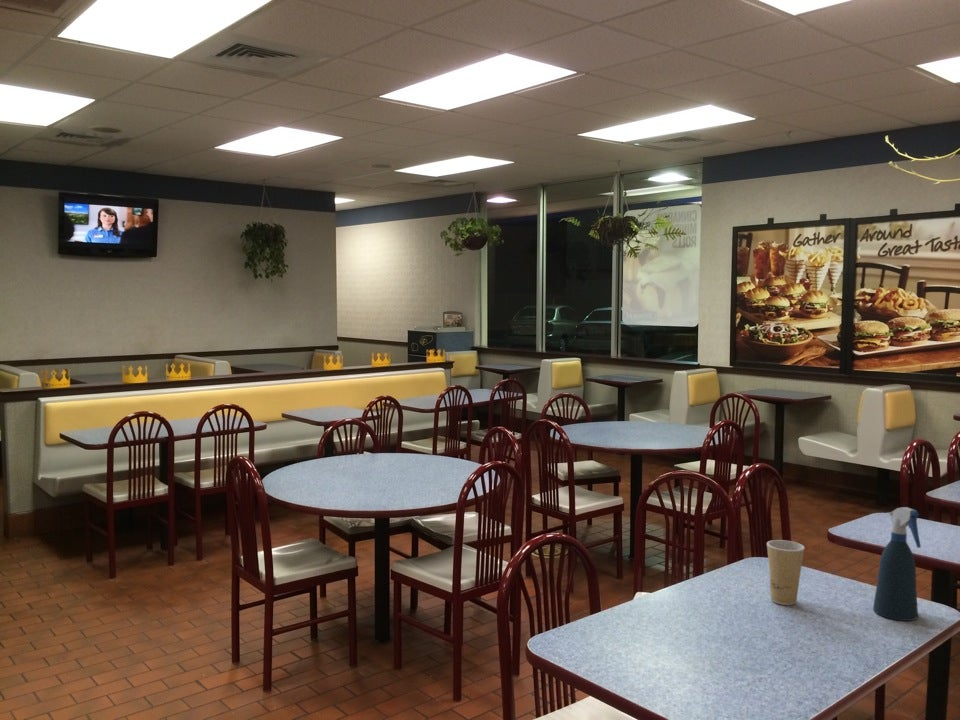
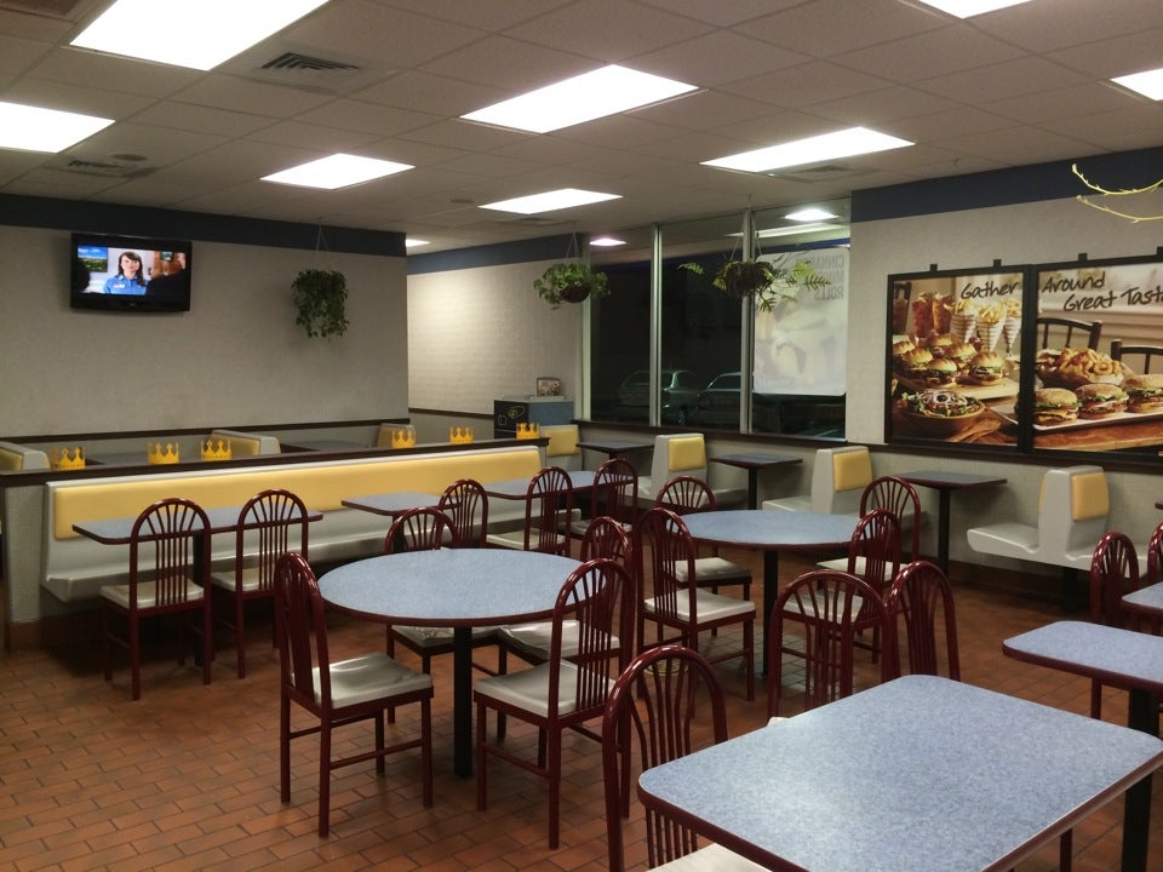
- spray bottle (901, 559)
- paper cup (784, 573)
